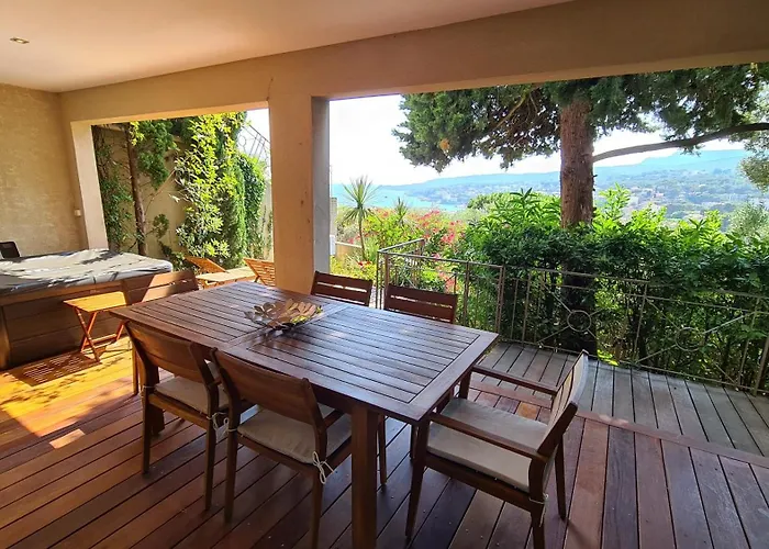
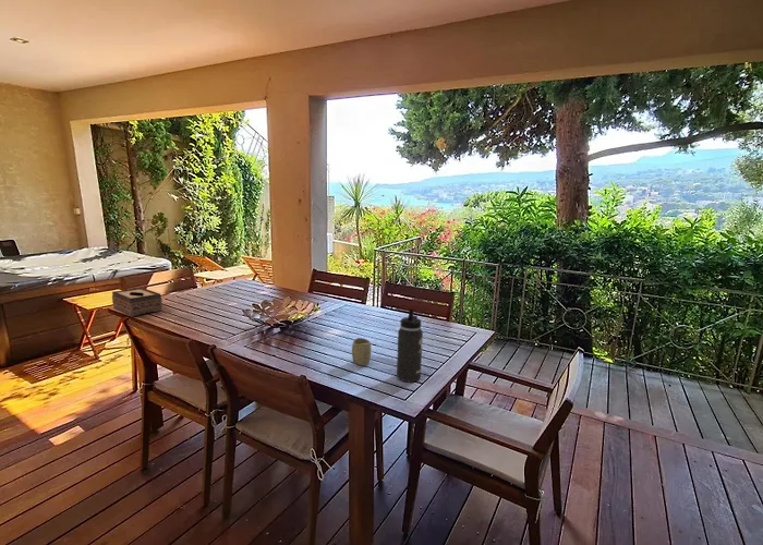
+ cup (361, 351)
+ thermos bottle (410, 342)
+ tissue box (136, 301)
